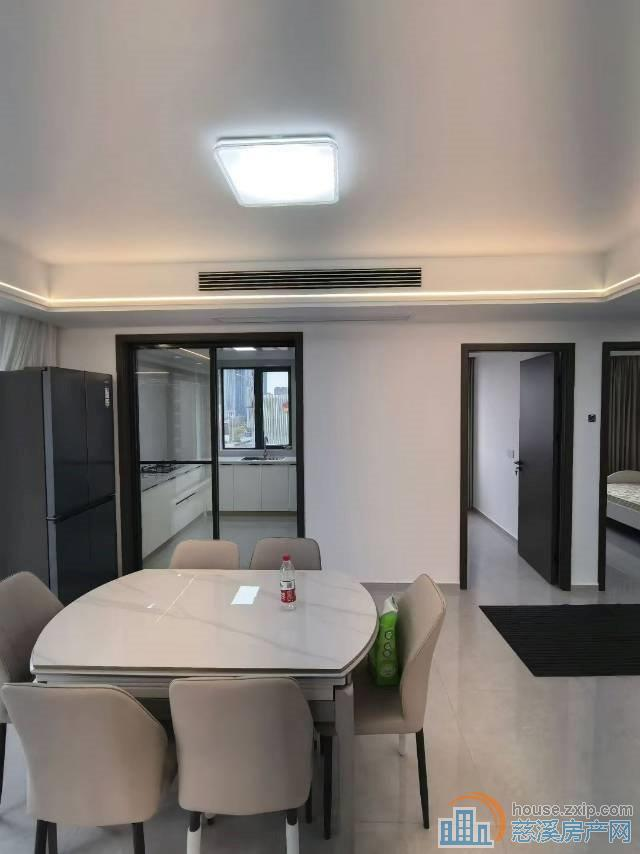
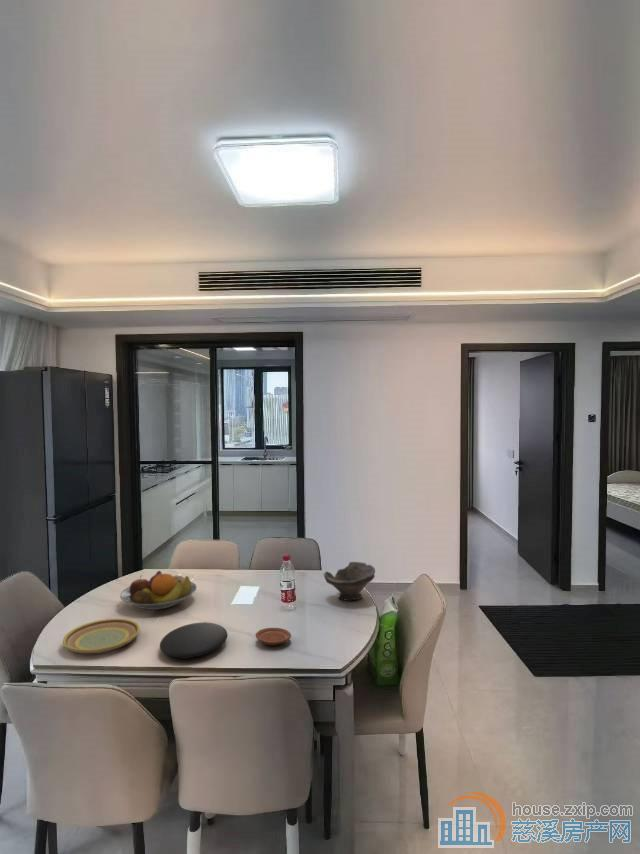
+ fruit bowl (159, 587)
+ bowl (350, 583)
+ plate (273, 637)
+ plate (194, 639)
+ plate (102, 637)
